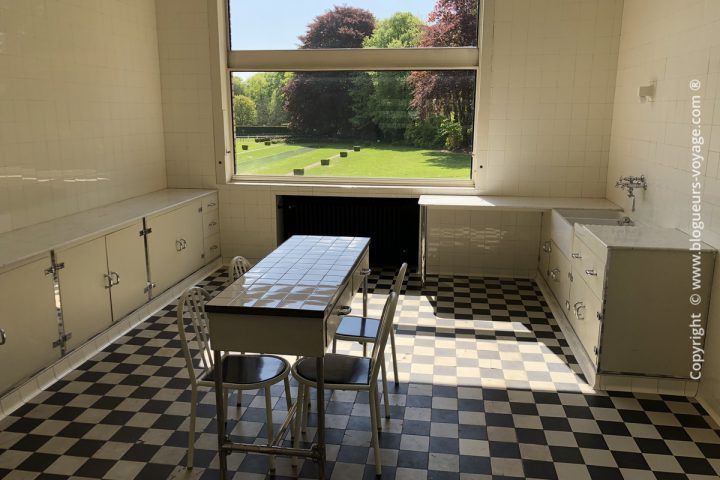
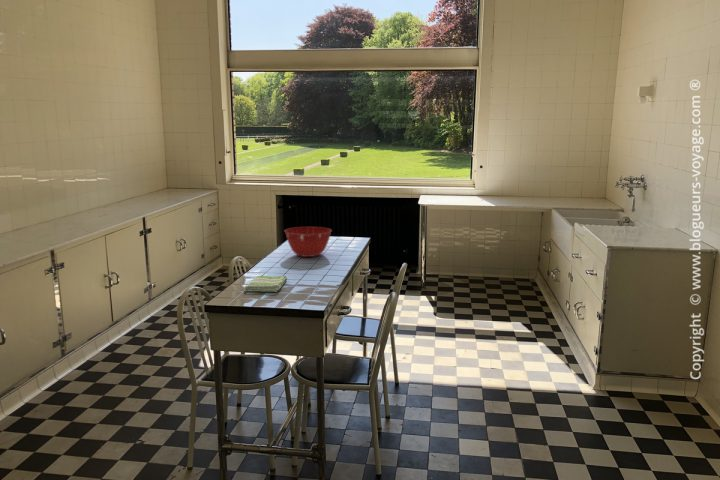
+ mixing bowl (308, 242)
+ dish towel (266, 282)
